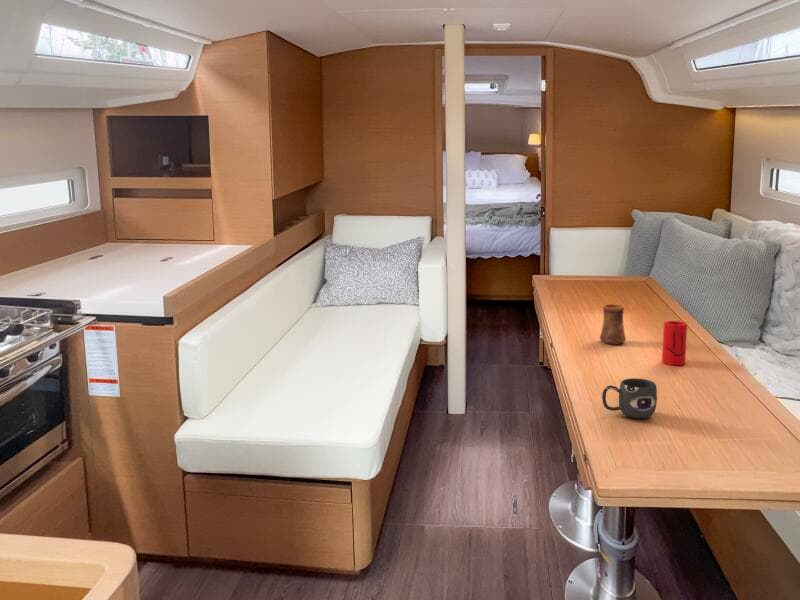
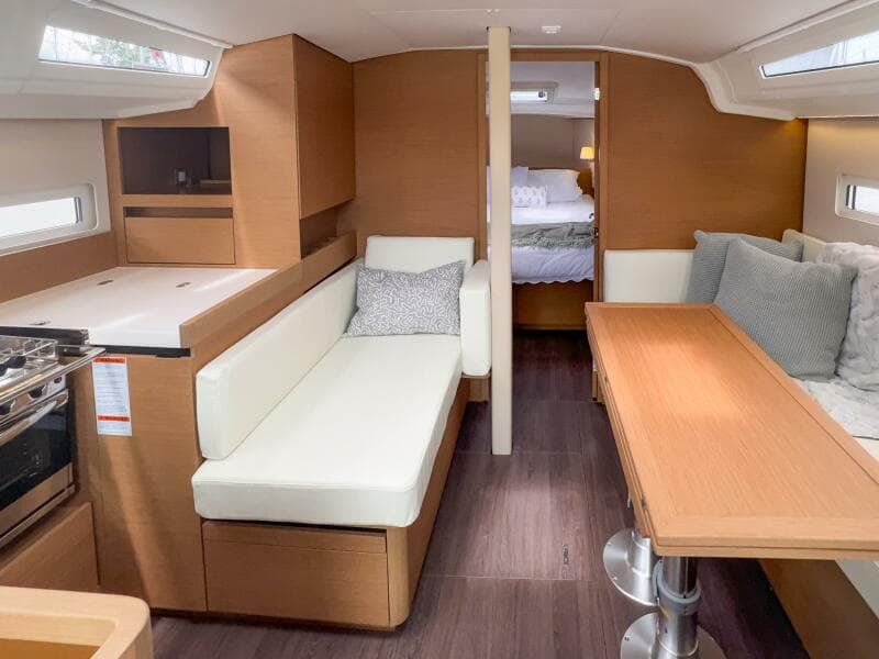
- mug (629, 399)
- cup (613, 324)
- cup (674, 342)
